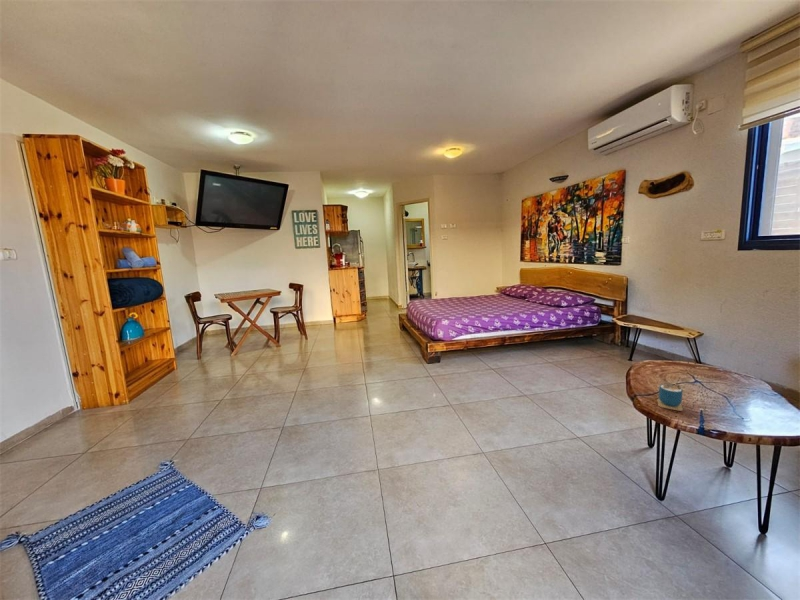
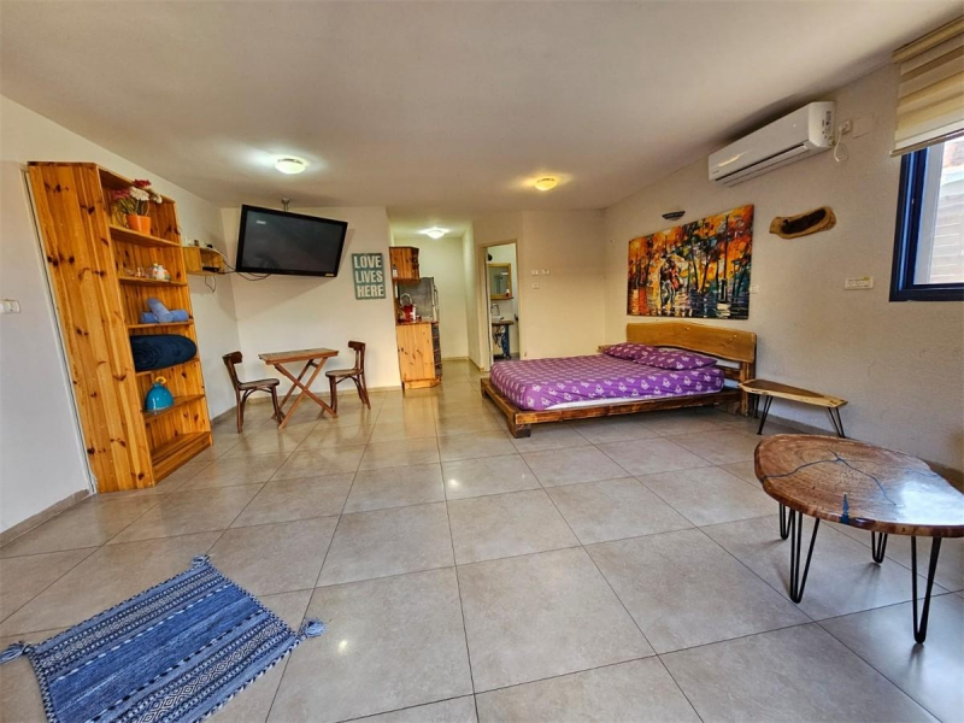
- cup (670, 390)
